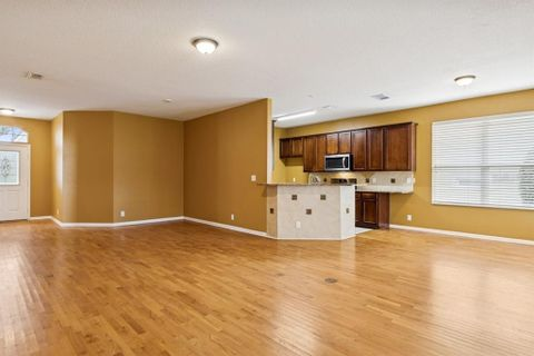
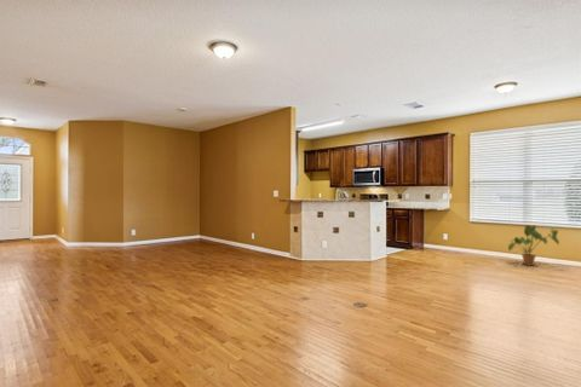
+ house plant (533, 243)
